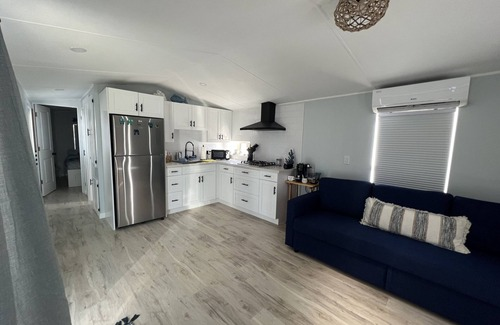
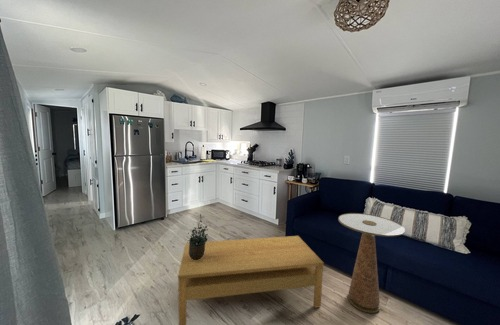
+ potted plant (198, 237)
+ coffee table (248, 272)
+ side table (366, 262)
